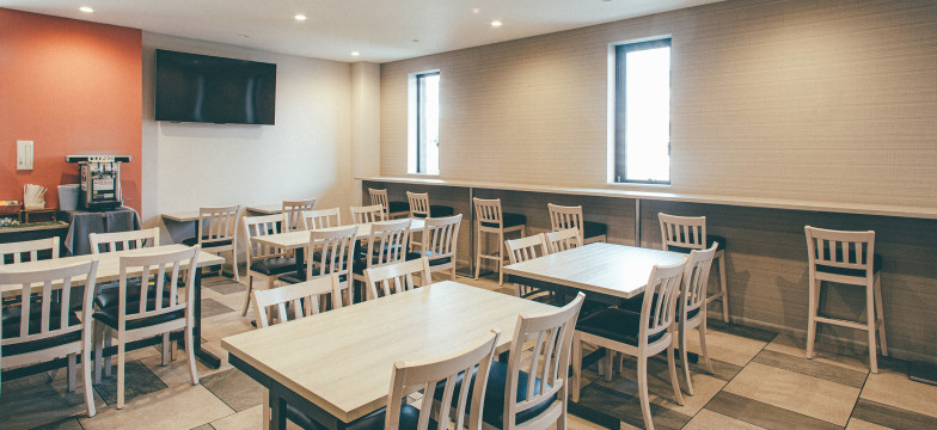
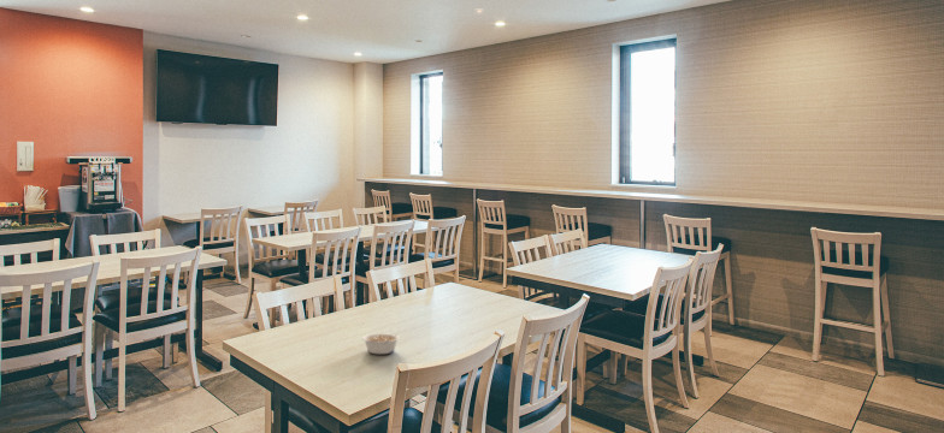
+ legume (382, 343)
